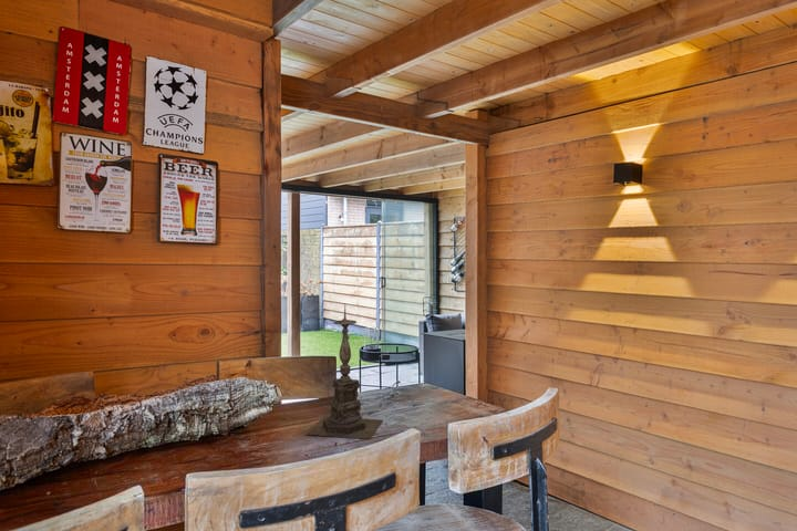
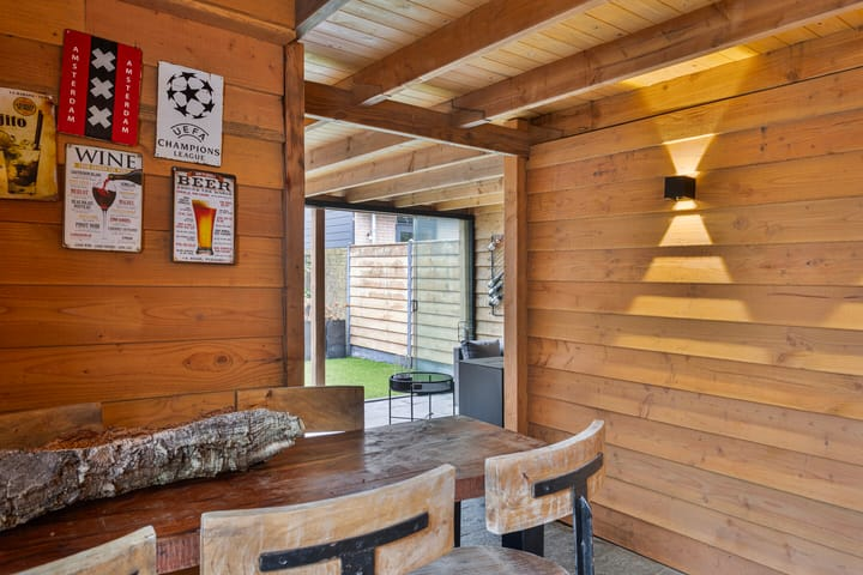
- candle holder (345, 365)
